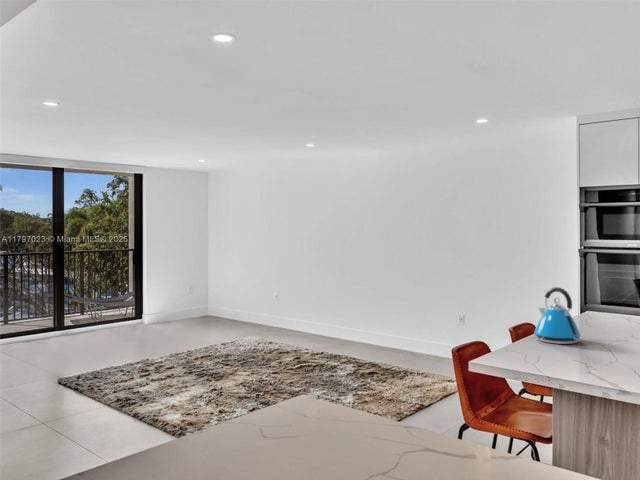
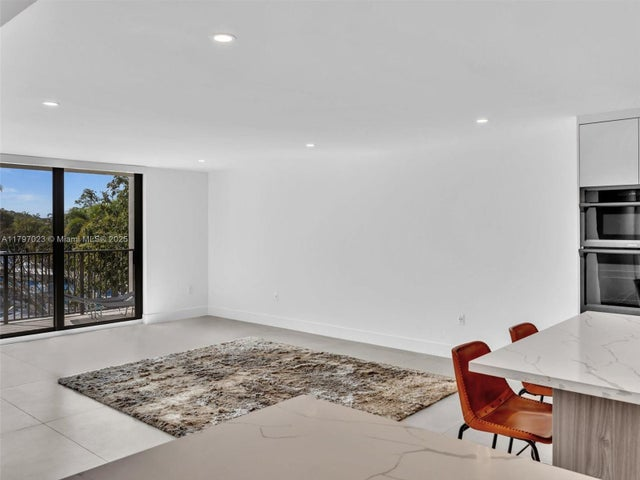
- kettle (558, 313)
